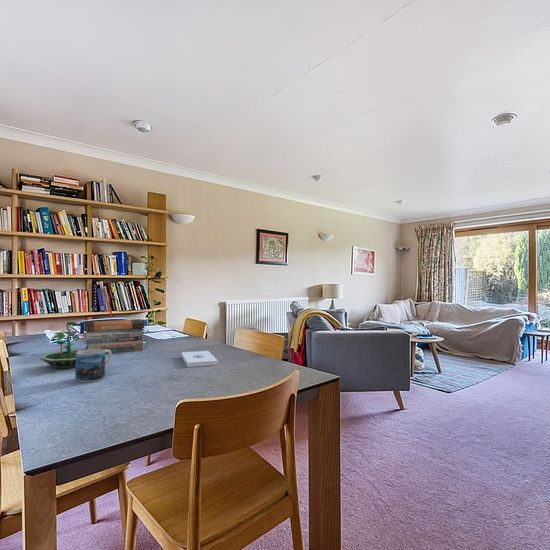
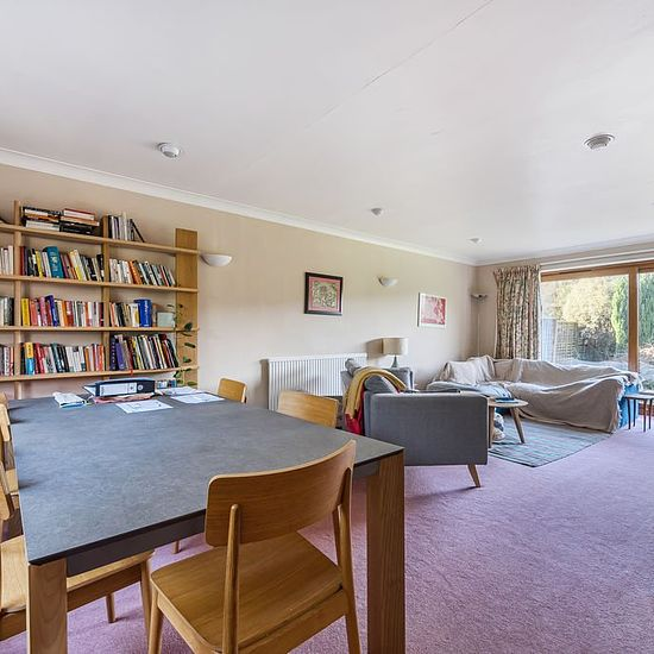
- mug (95, 363)
- terrarium (68, 329)
- book stack (113, 336)
- notepad (198, 358)
